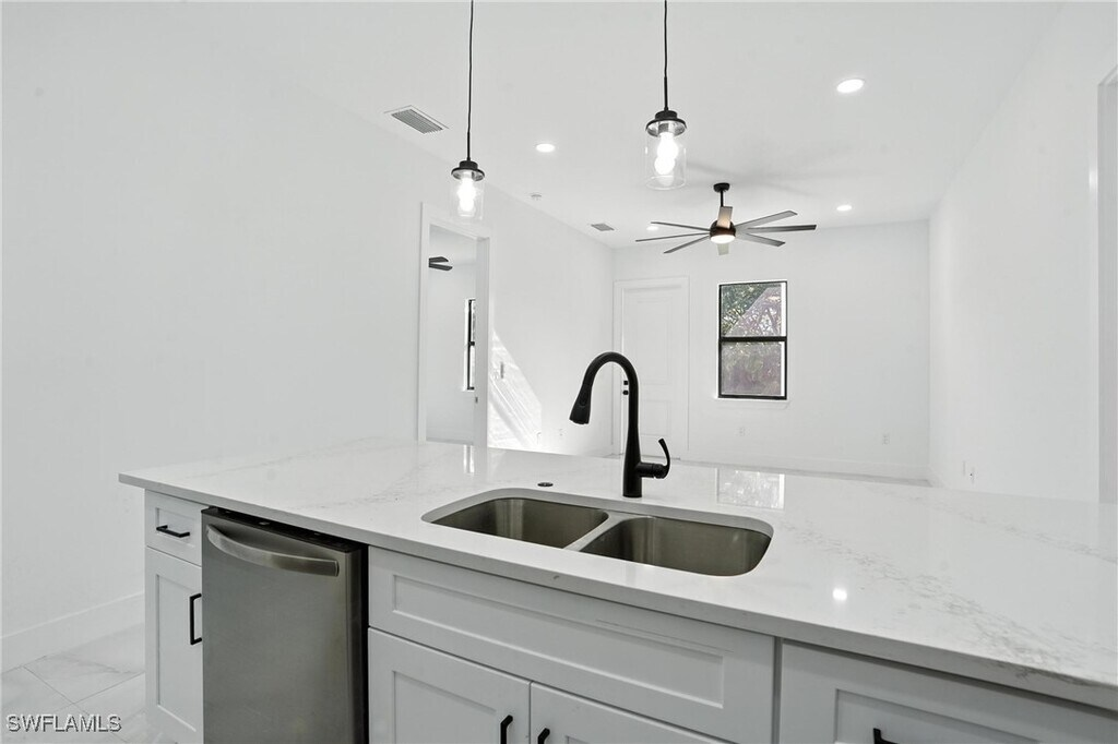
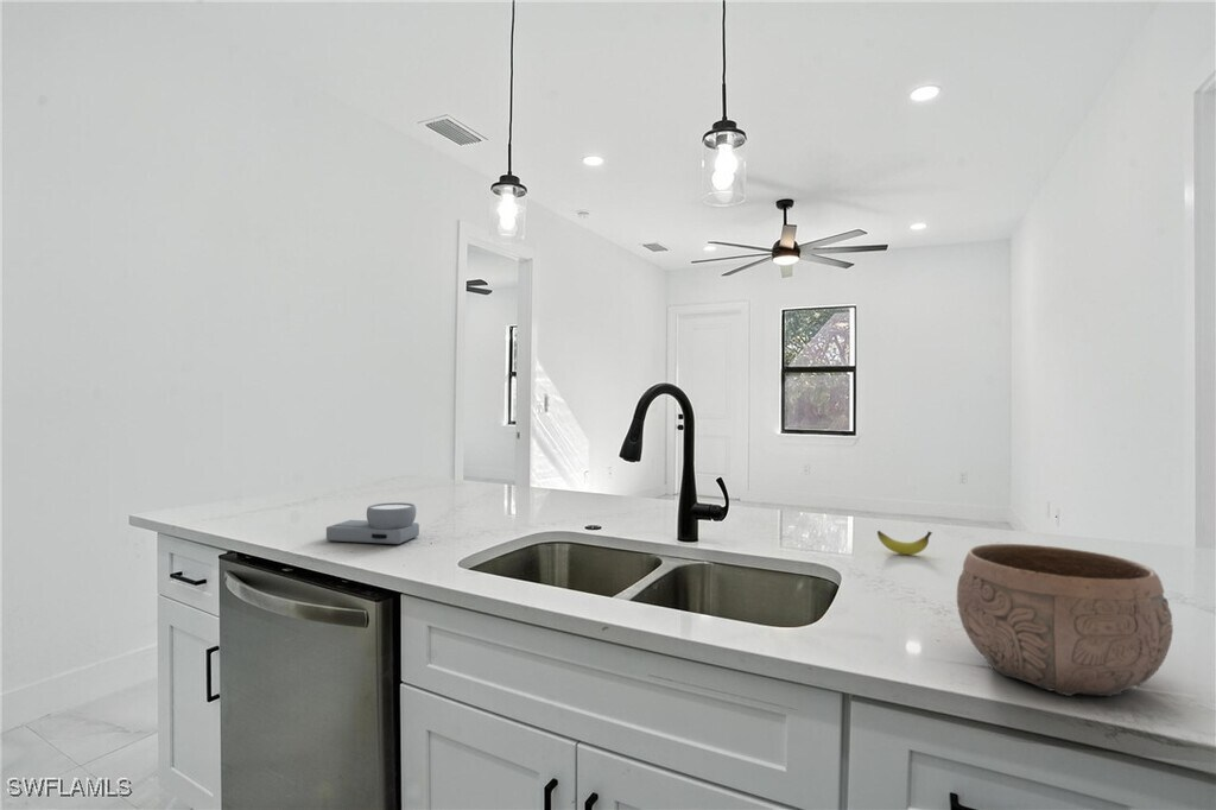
+ bowl (1054, 615)
+ banana (904, 543)
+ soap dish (374, 521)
